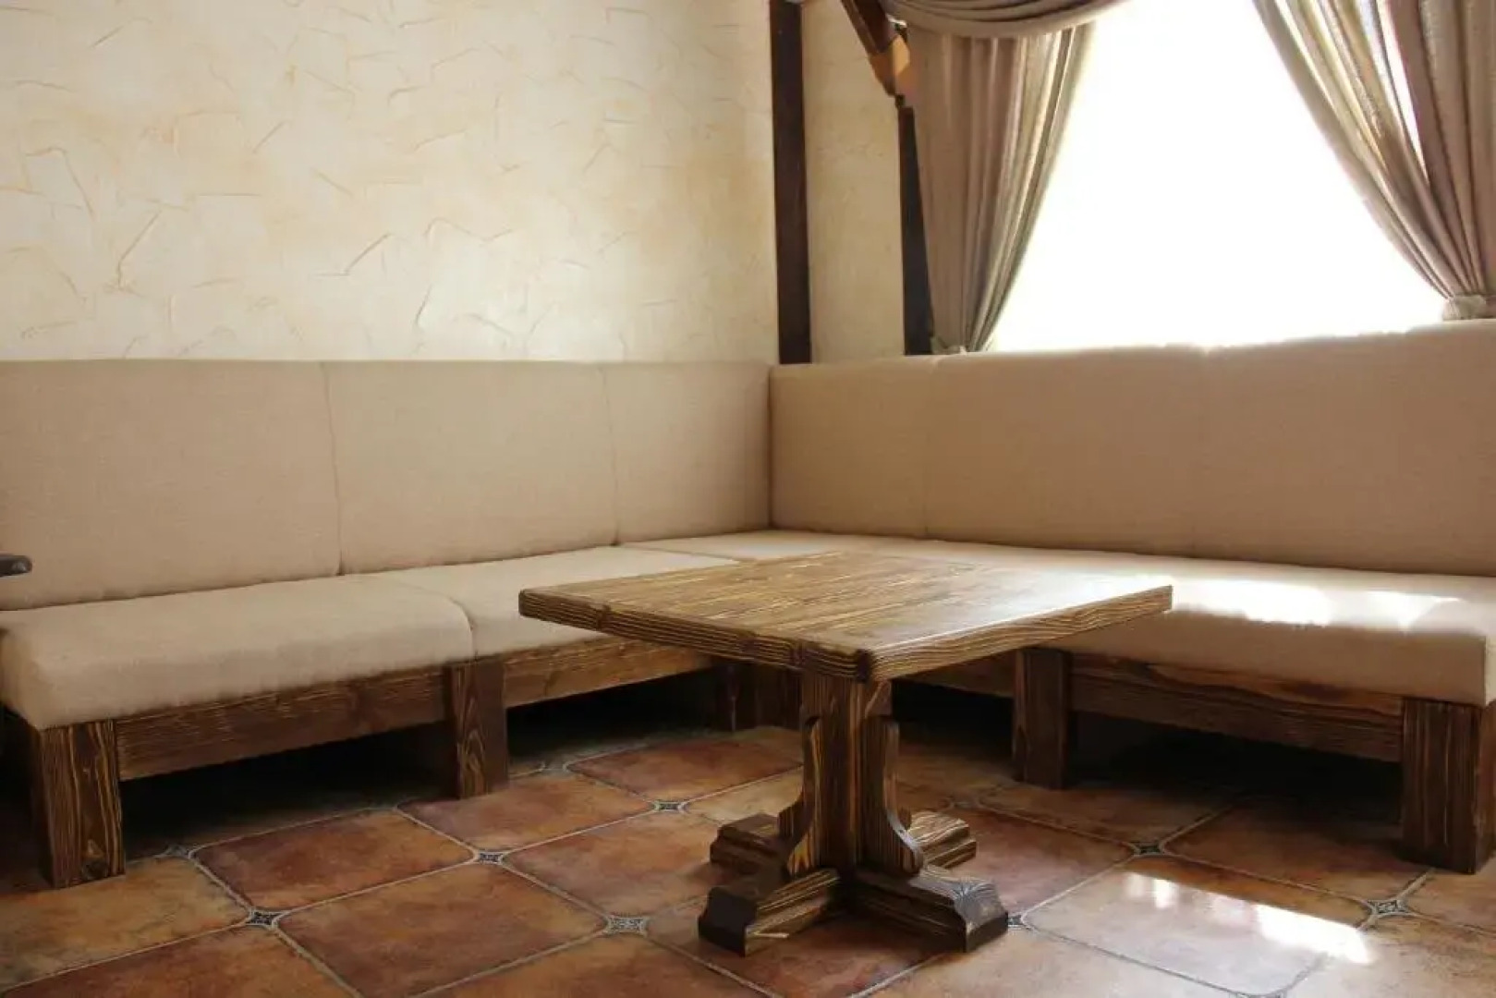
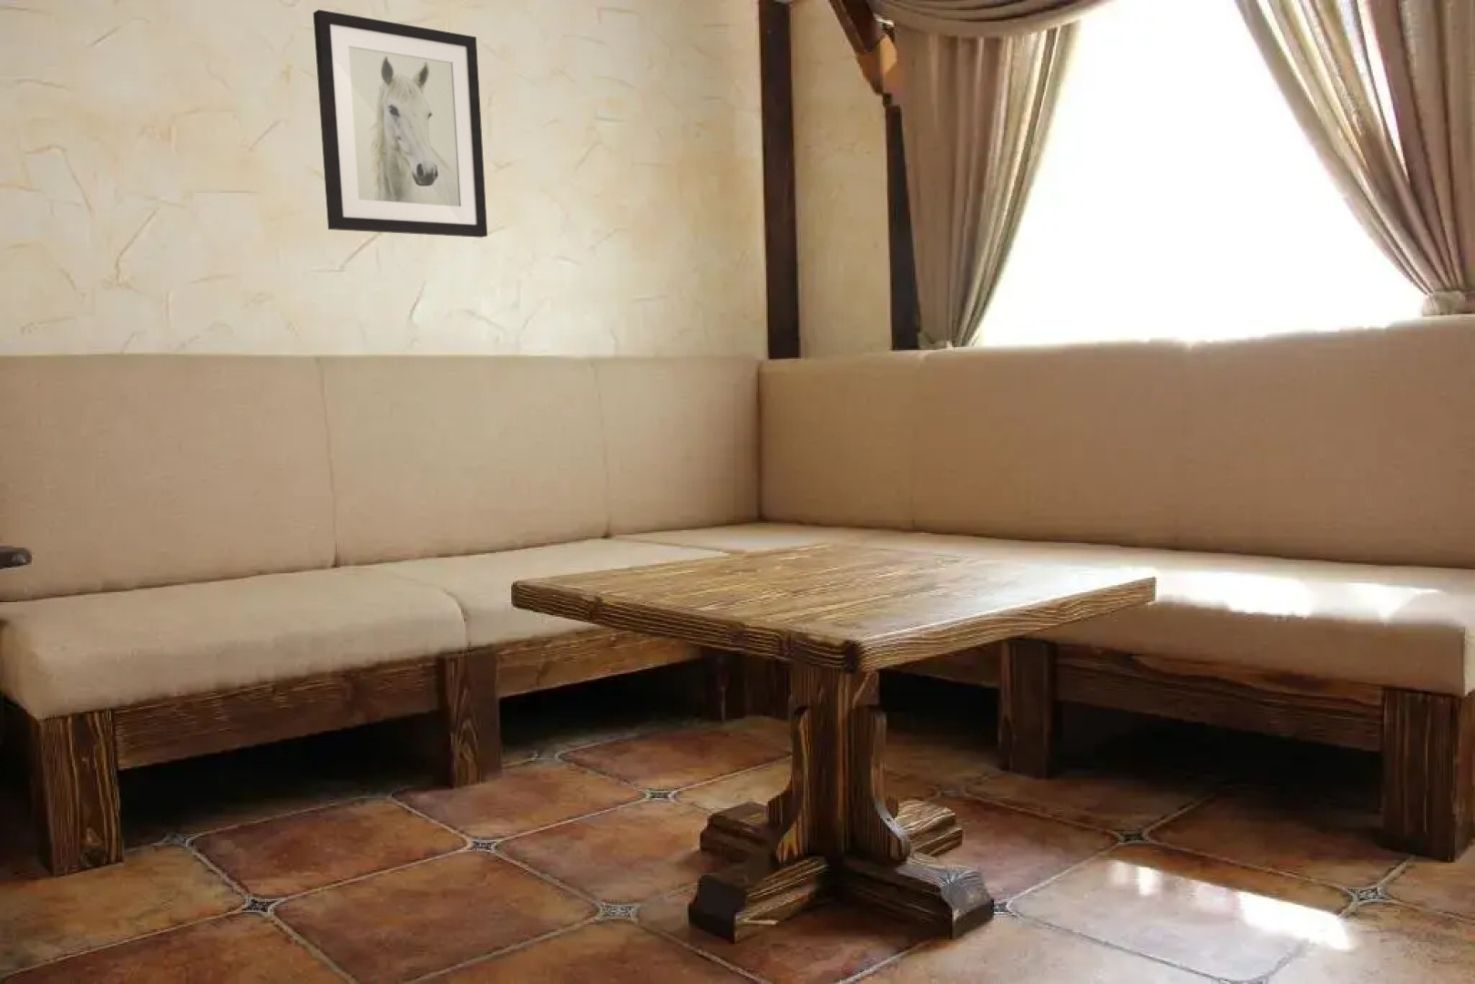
+ wall art (404, 130)
